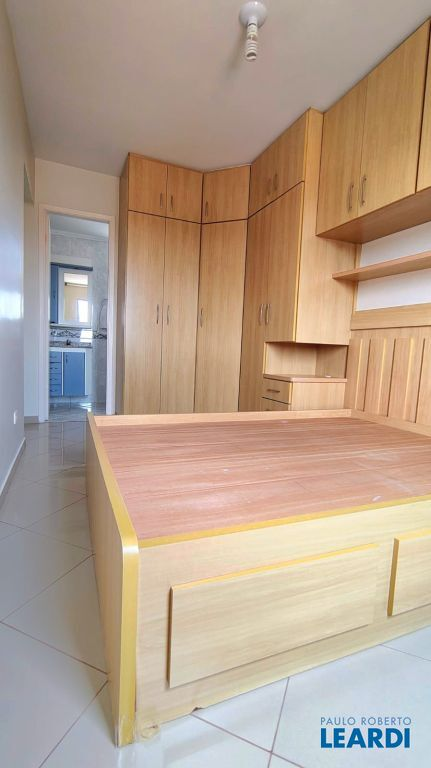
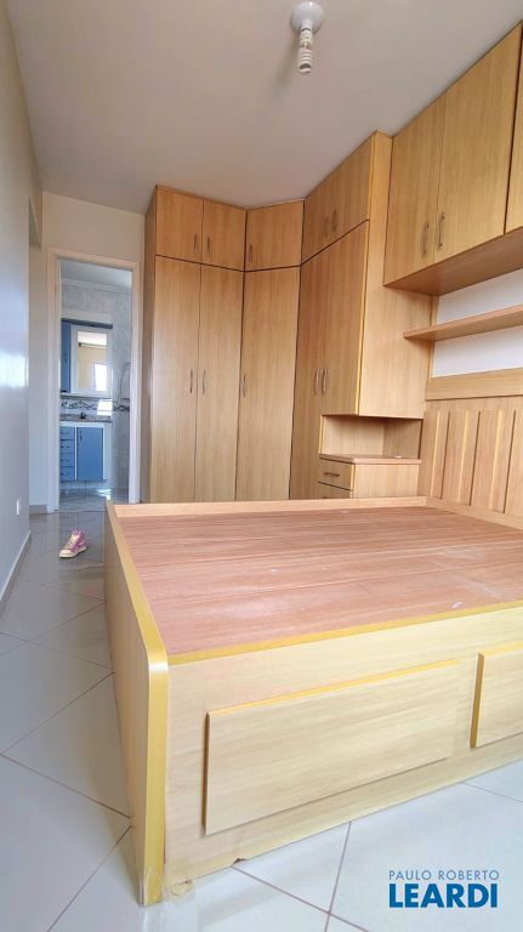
+ sneaker (72, 542)
